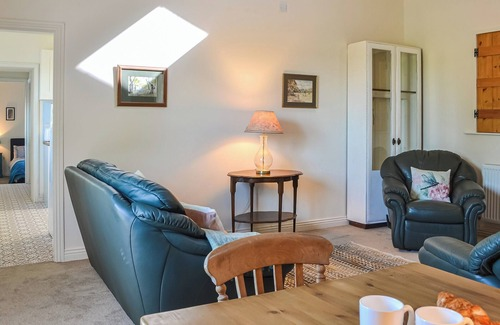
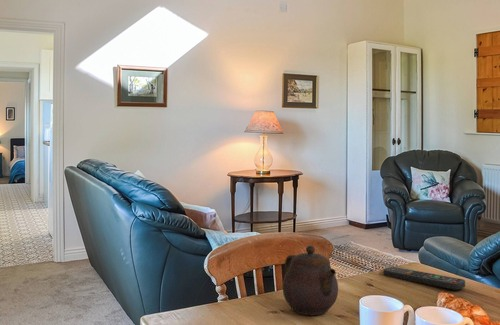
+ remote control (422, 277)
+ teapot (308, 276)
